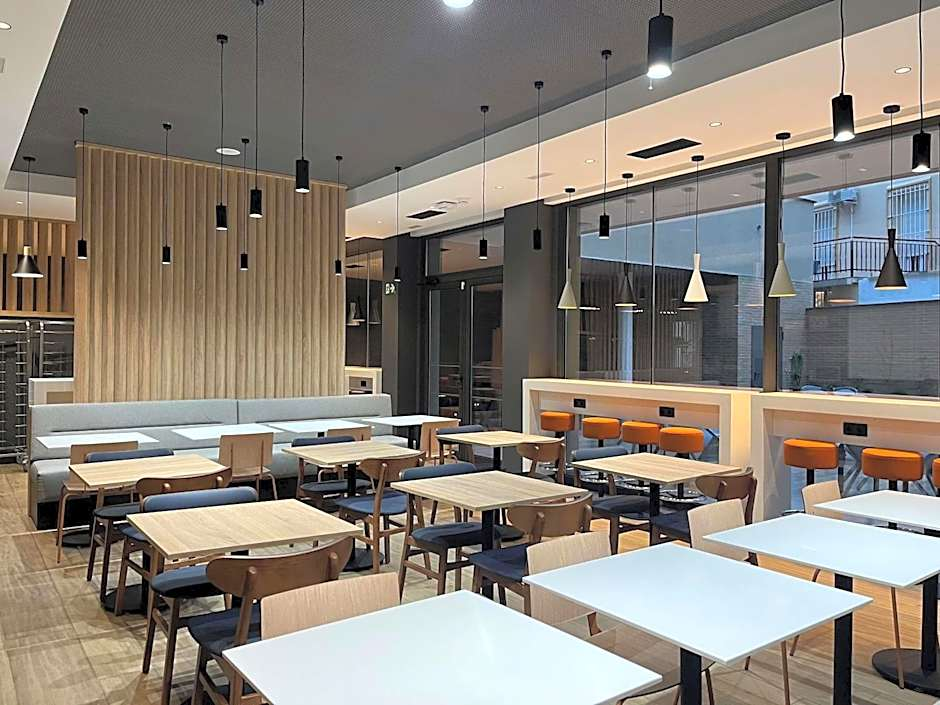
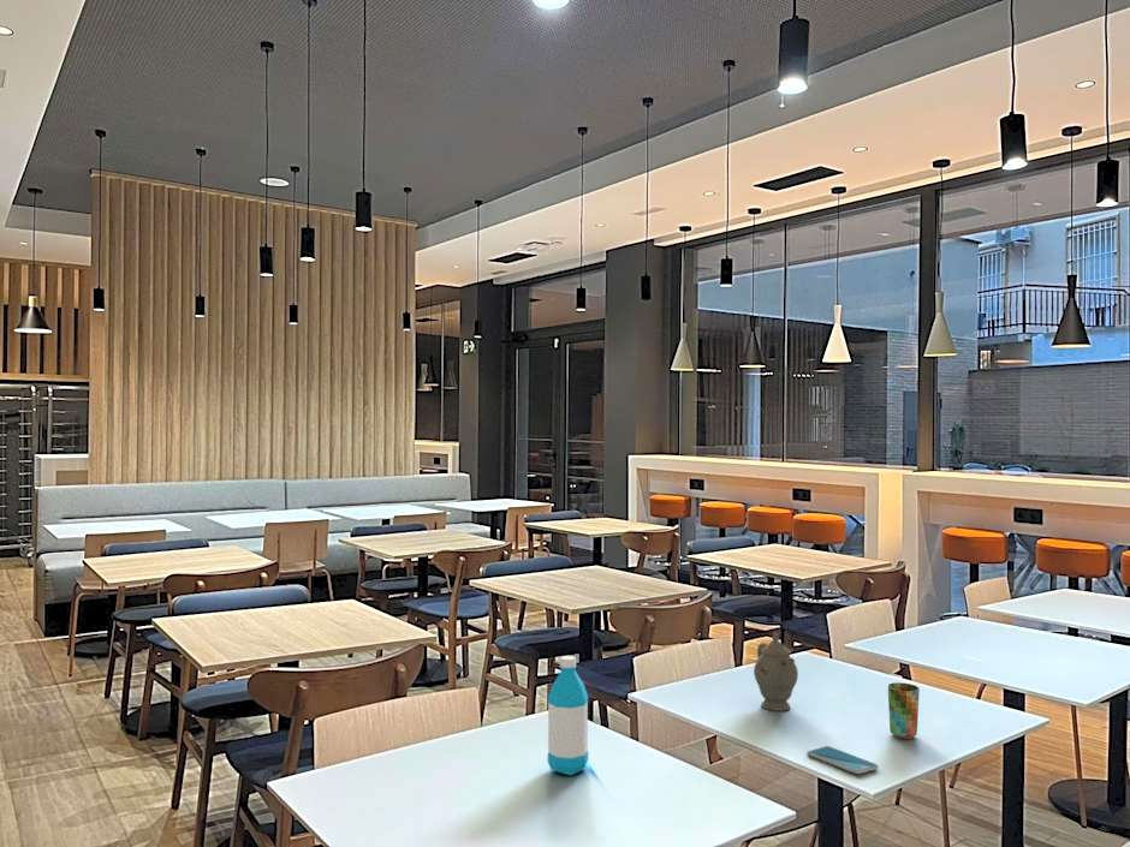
+ cup (903, 711)
+ smartphone (841, 759)
+ chinaware (775, 669)
+ water bottle (567, 714)
